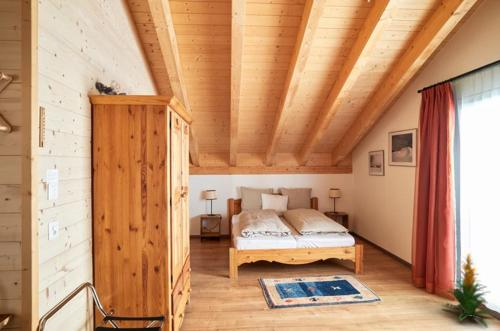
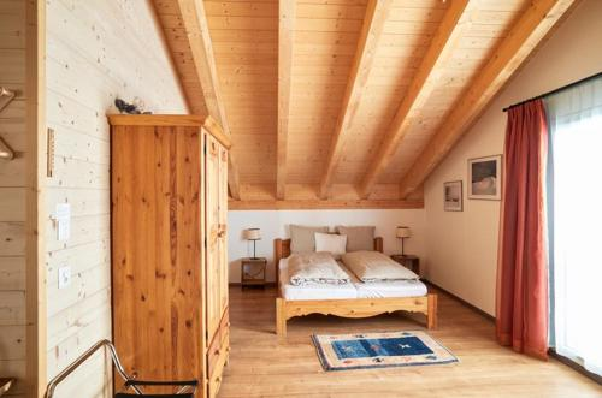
- indoor plant (469, 284)
